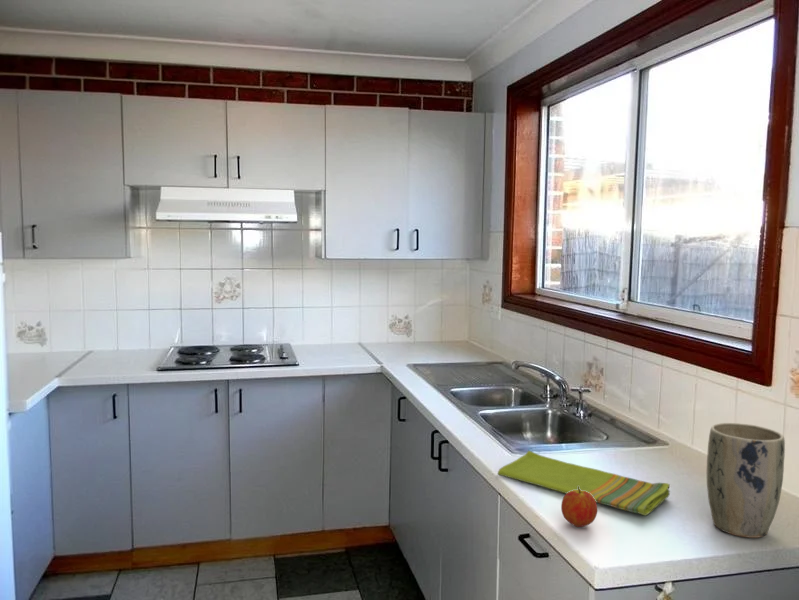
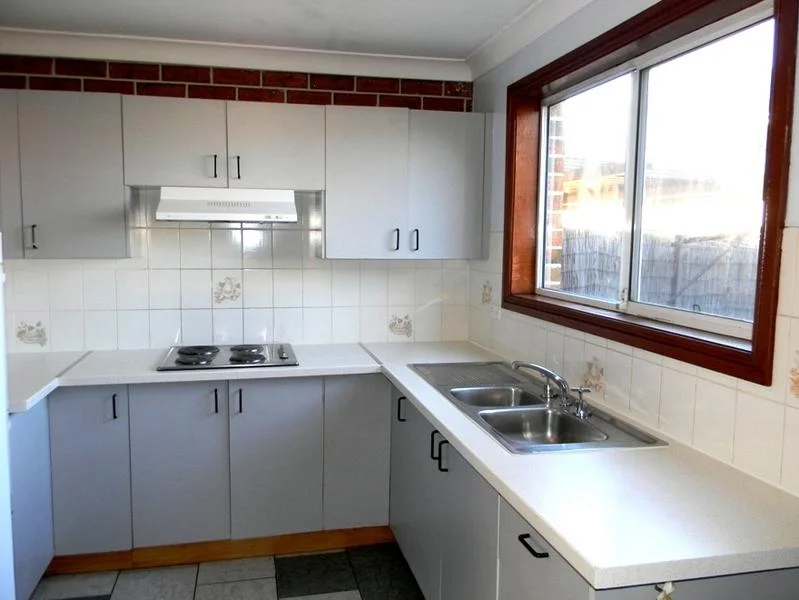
- plant pot (743, 479)
- dish towel (580, 479)
- fruit (579, 505)
